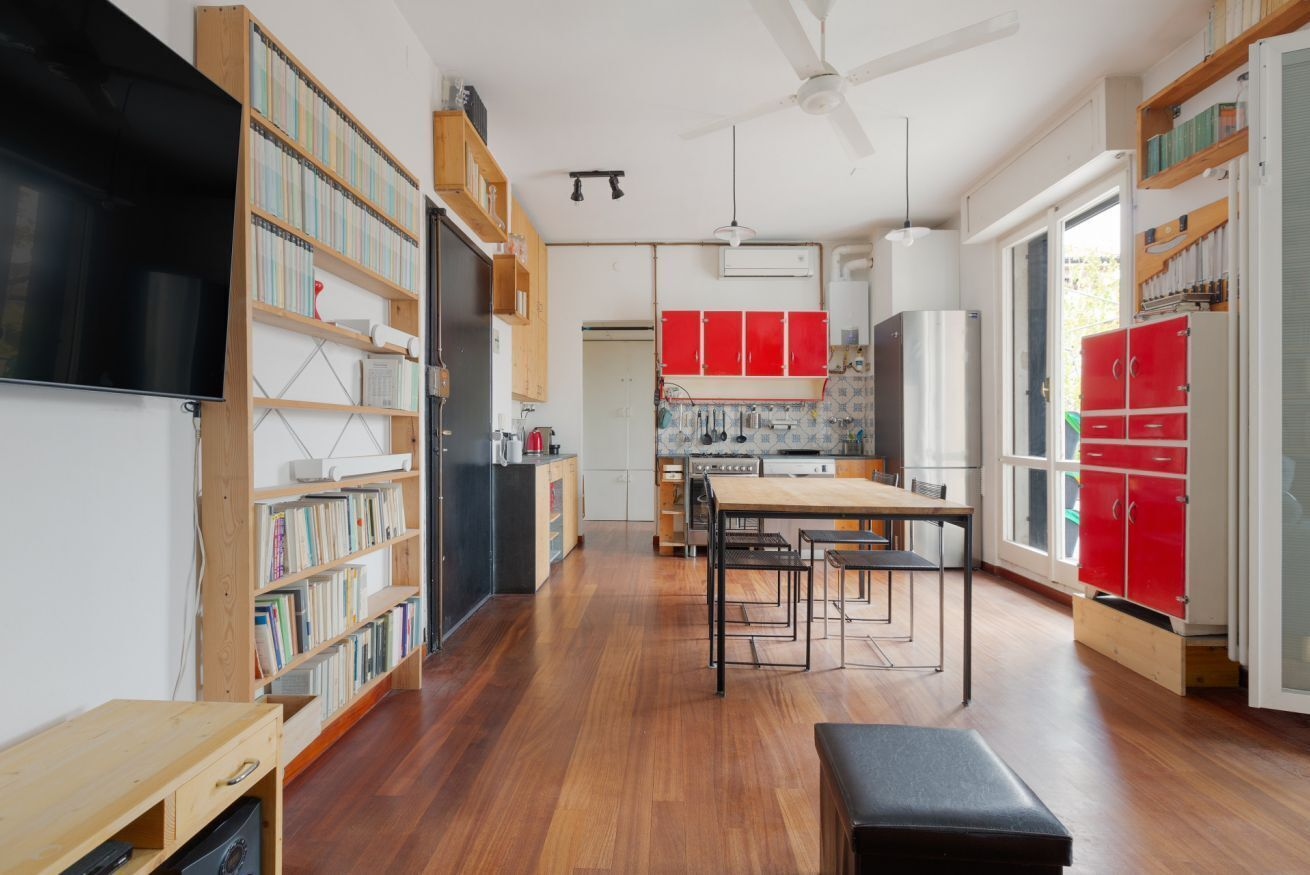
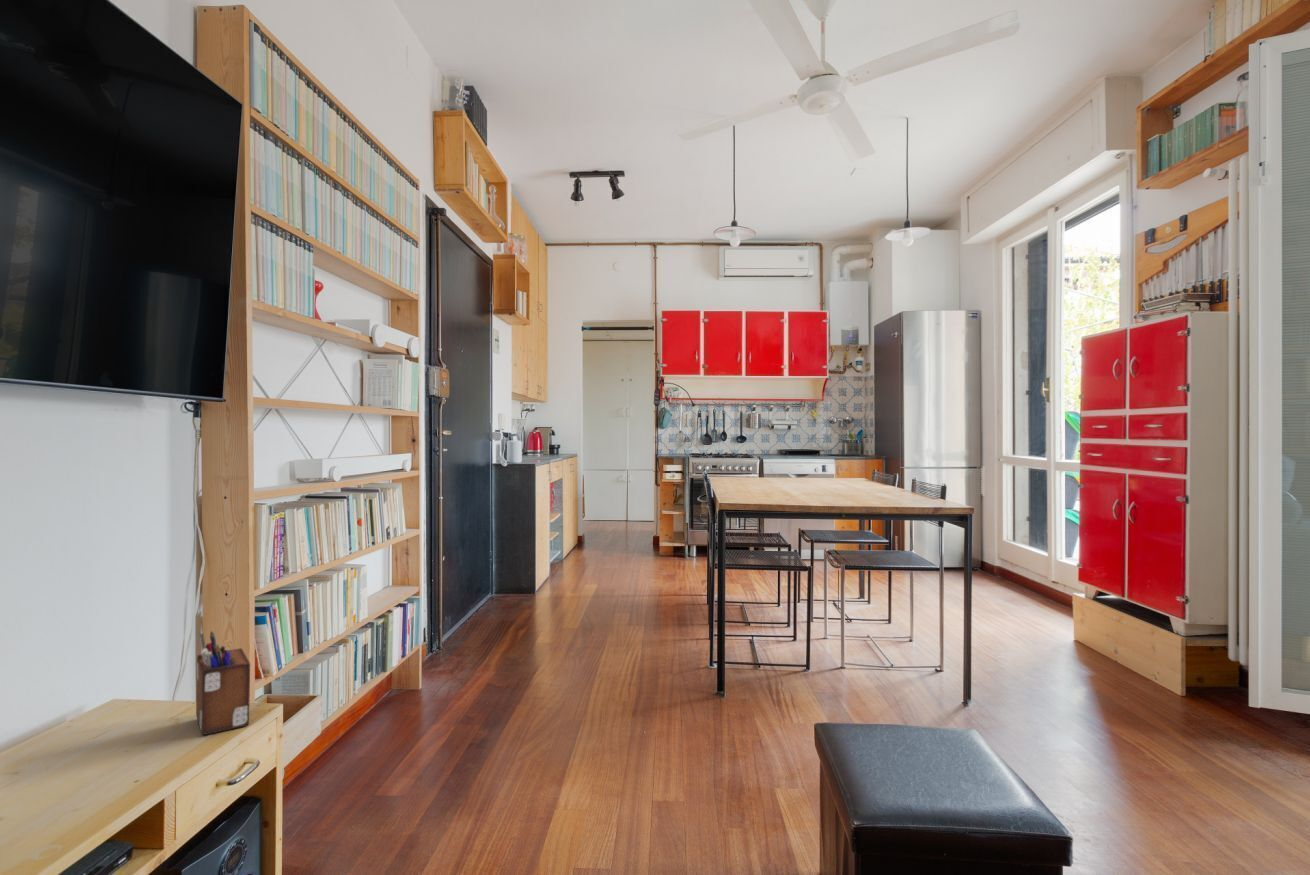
+ desk organizer (222, 678)
